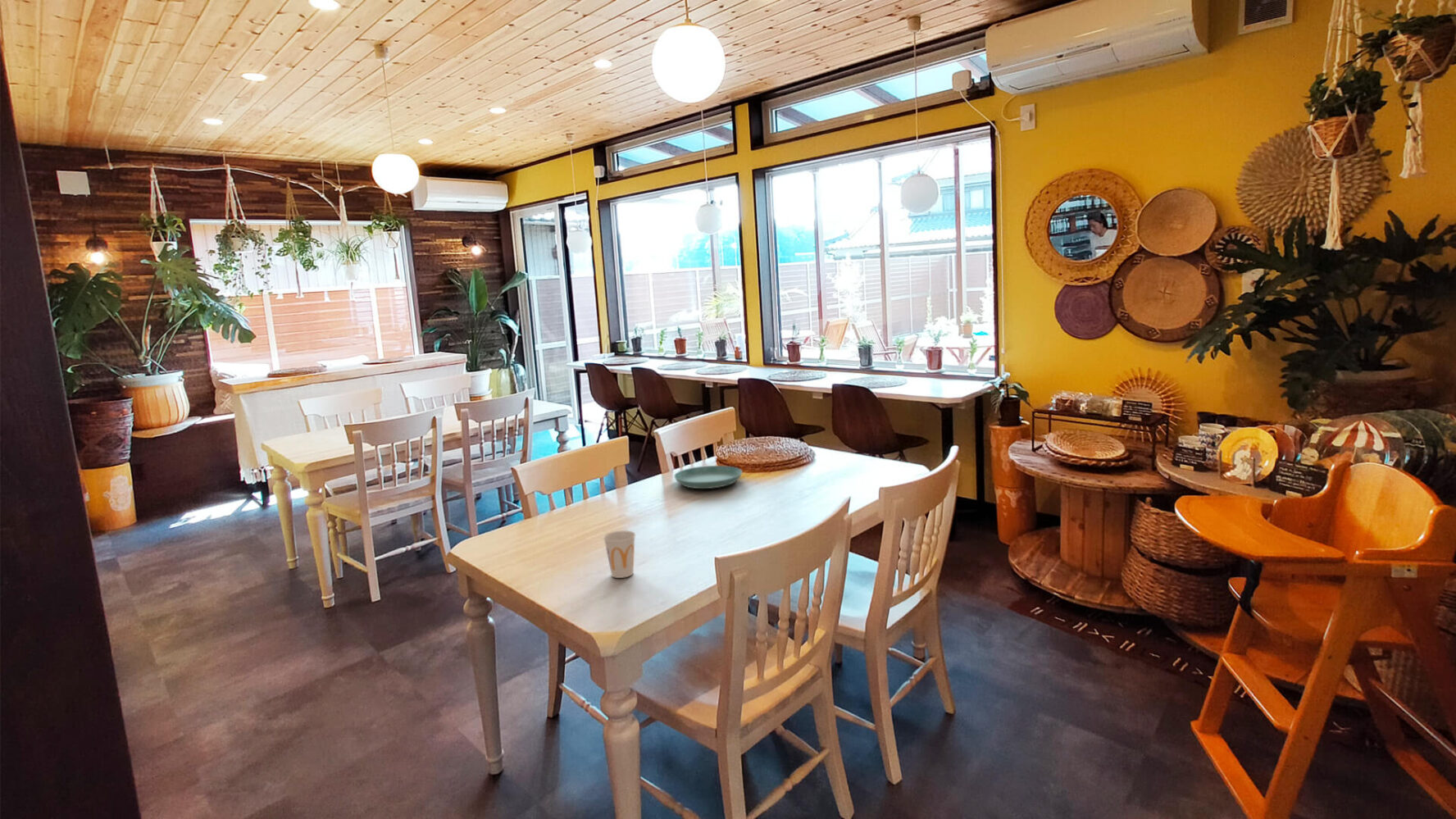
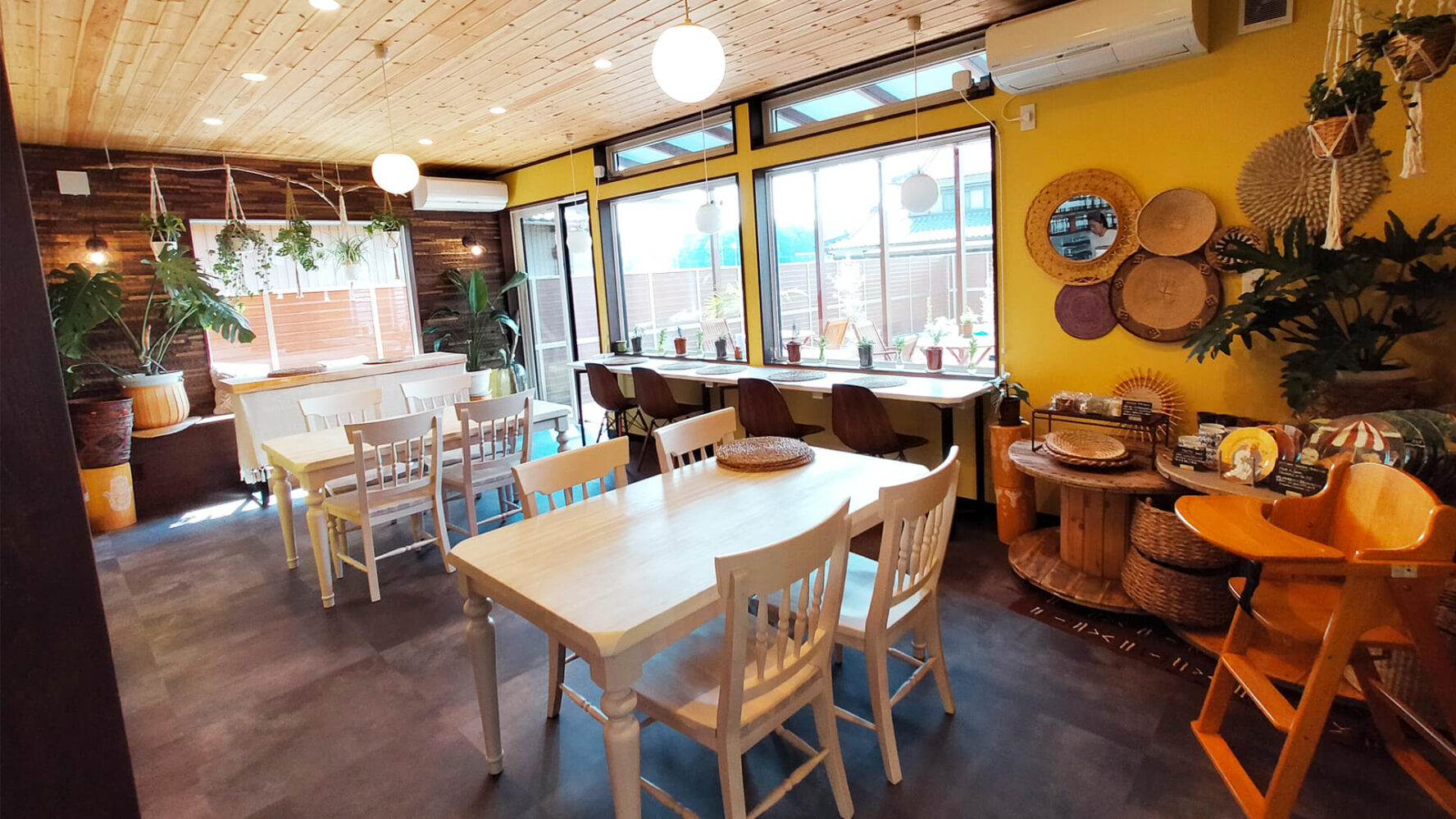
- cup (621, 554)
- saucer (708, 477)
